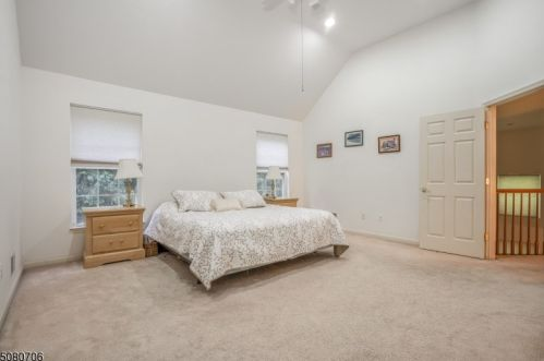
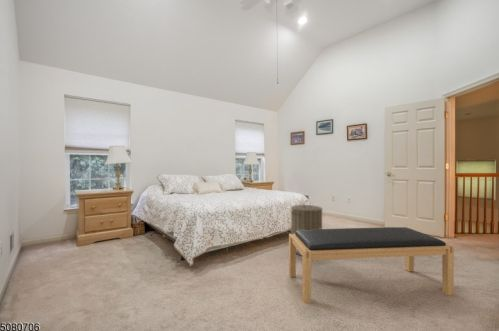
+ bench (364, 257)
+ laundry hamper (306, 225)
